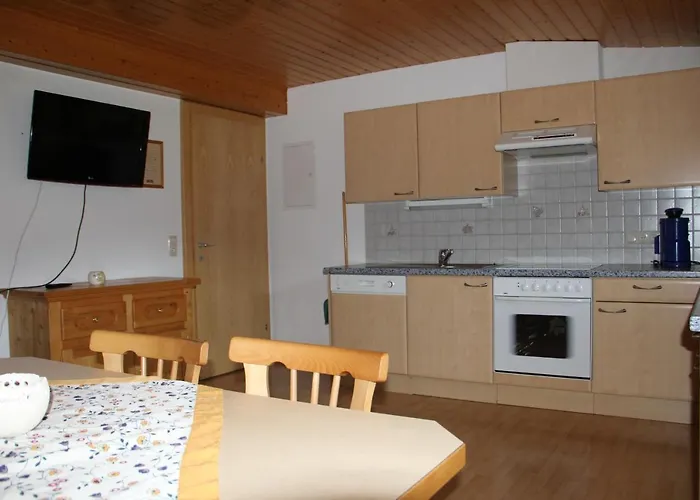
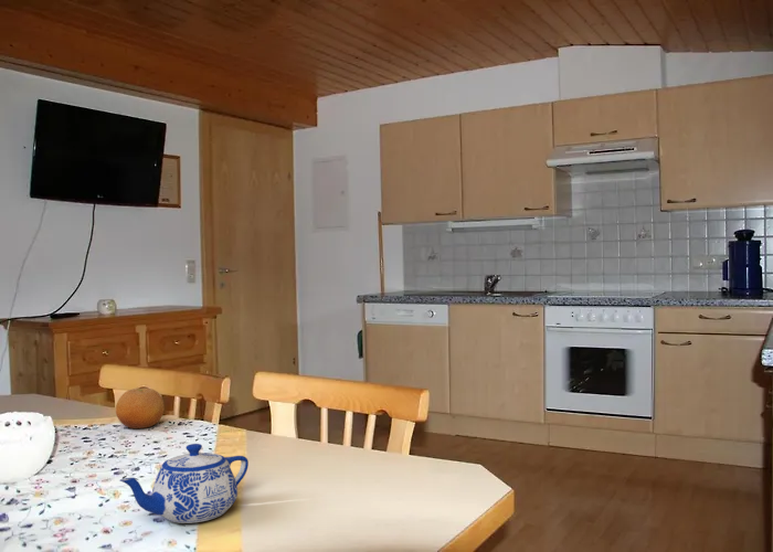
+ fruit (140, 407)
+ teapot (188, 480)
